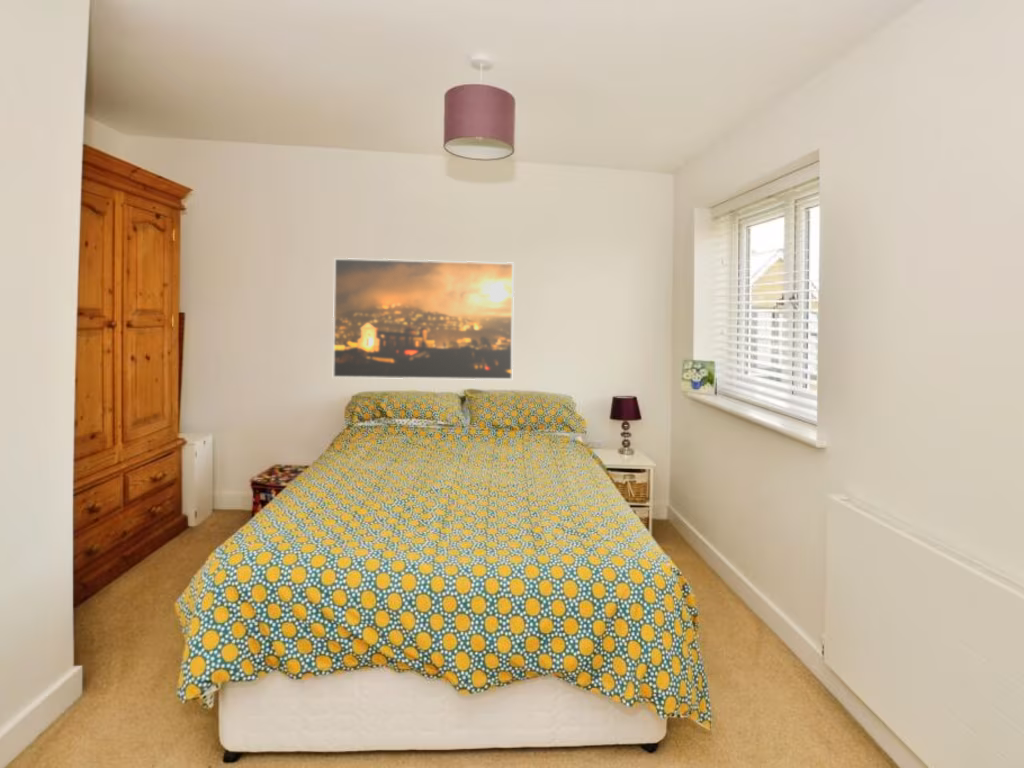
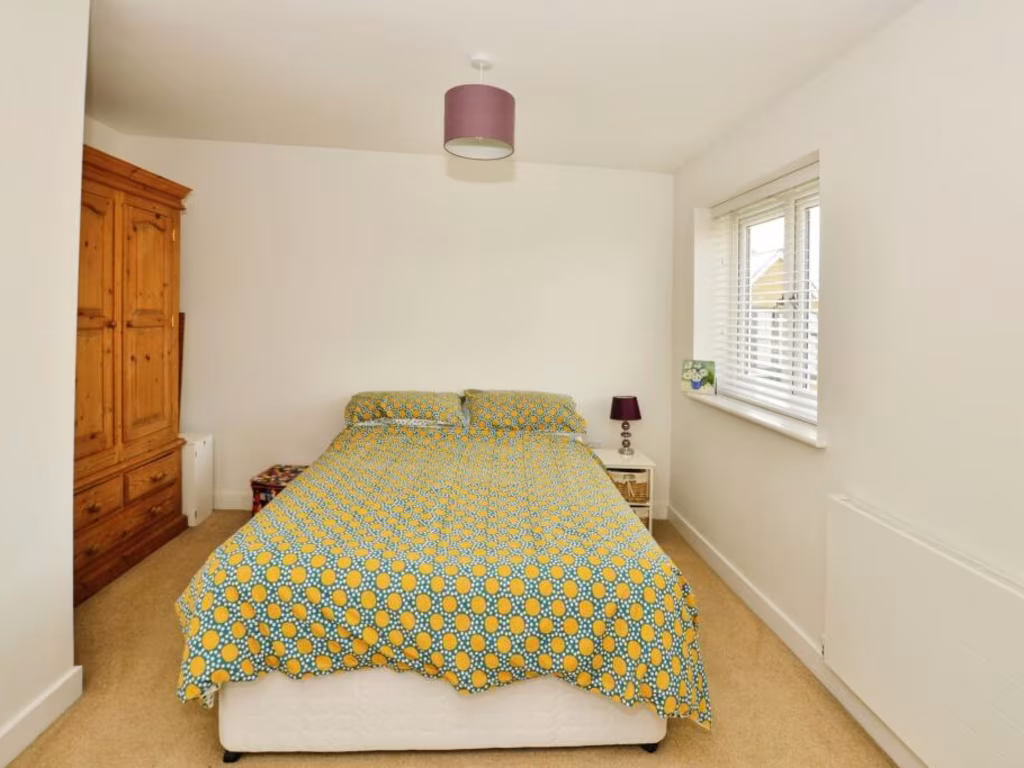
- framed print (424, 319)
